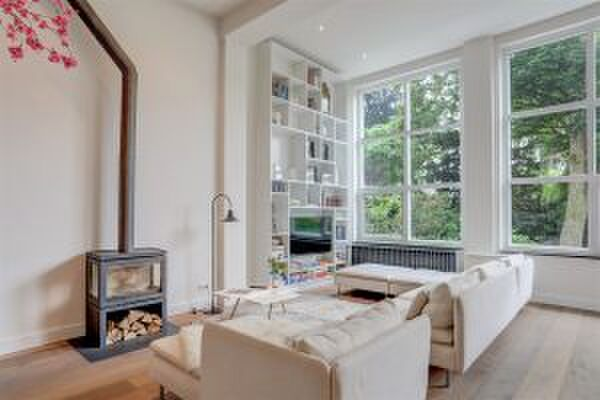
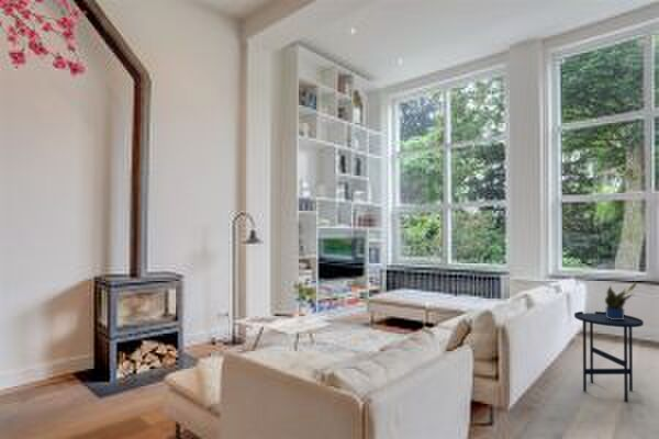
+ potted plant (619, 299)
+ side table (607, 353)
